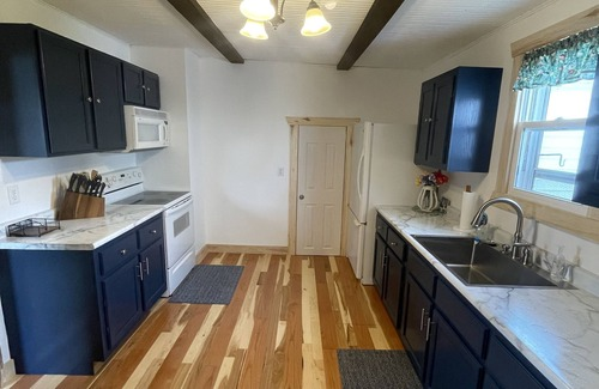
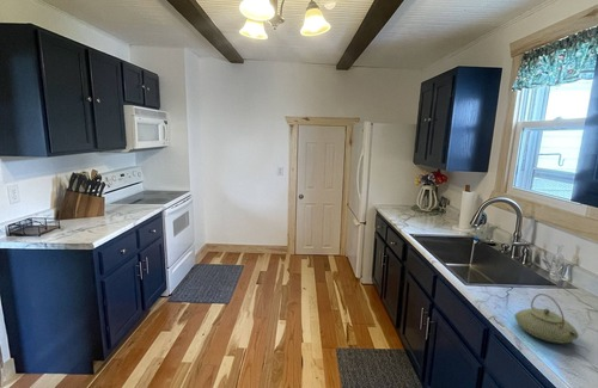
+ teapot (549, 316)
